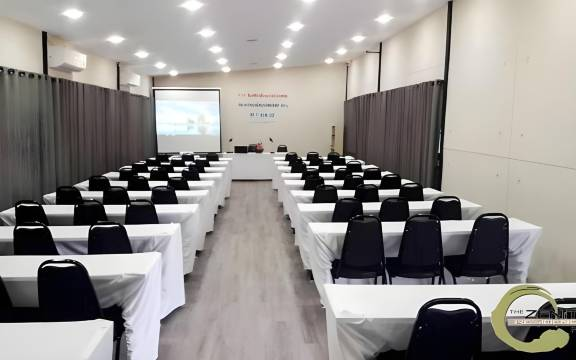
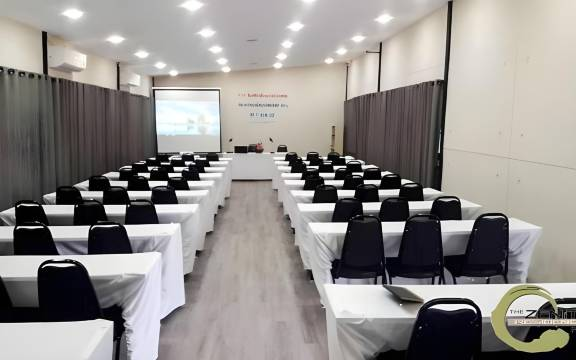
+ notepad (402, 293)
